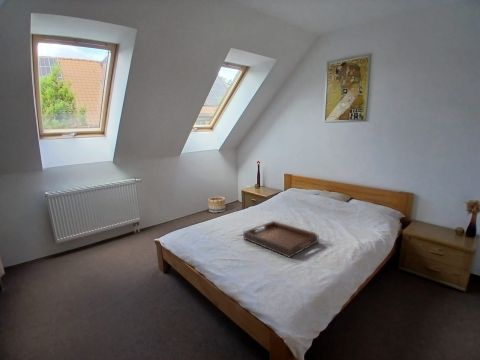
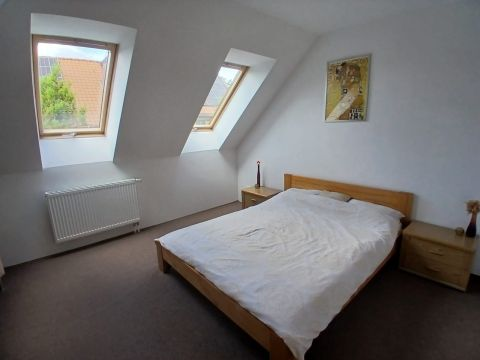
- basket (216, 204)
- serving tray (280, 236)
